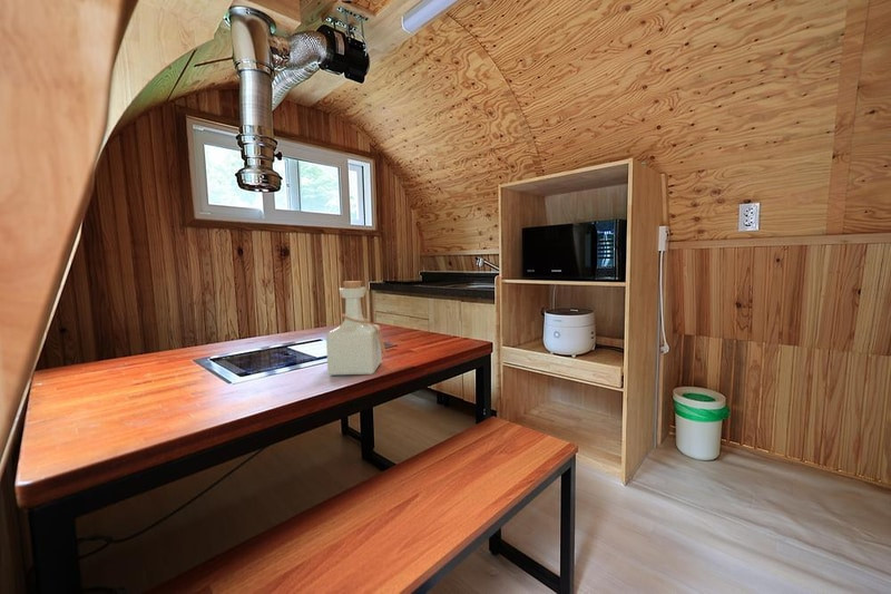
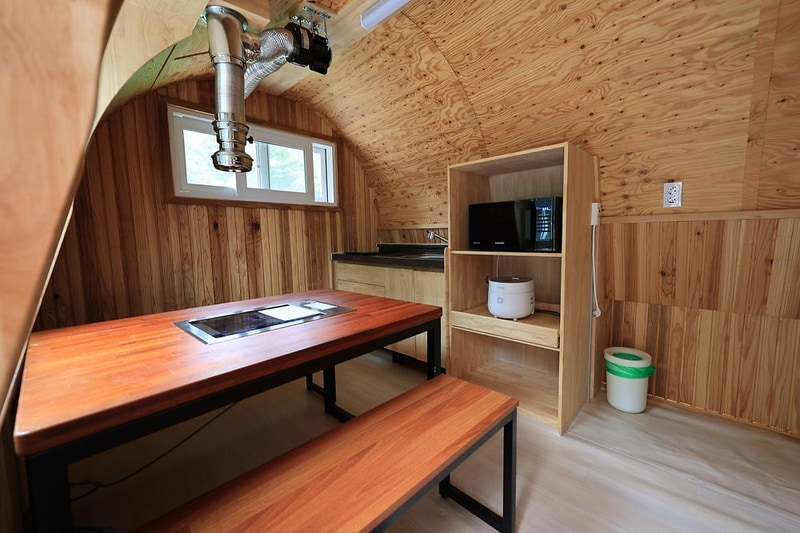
- bottle (358, 325)
